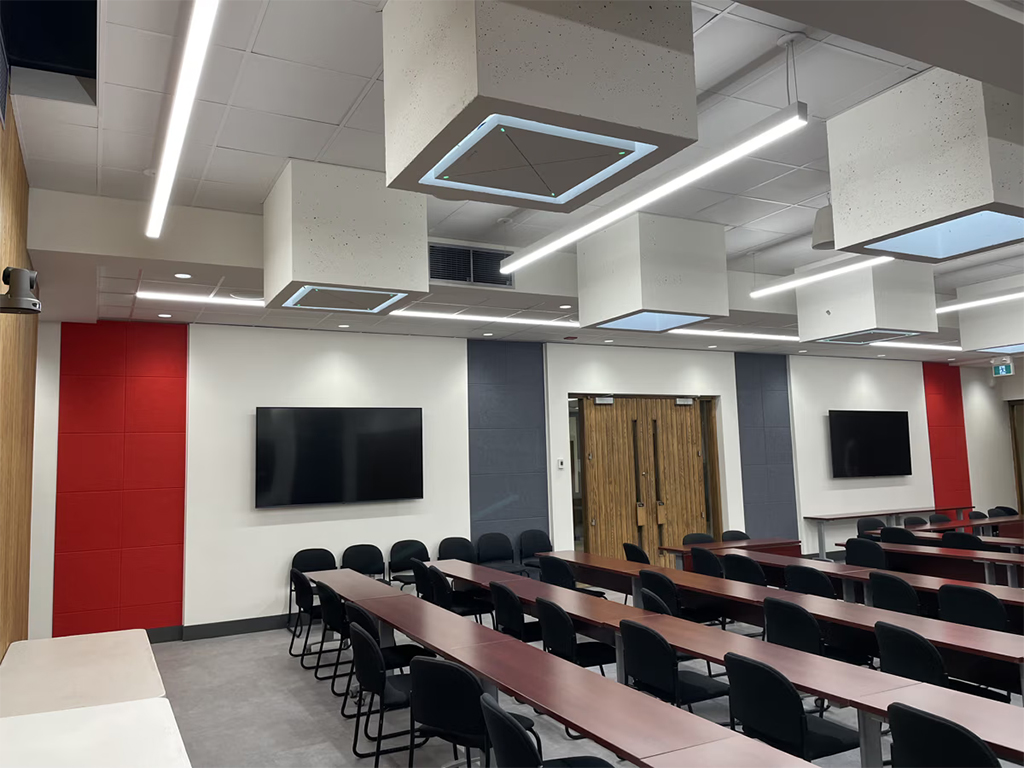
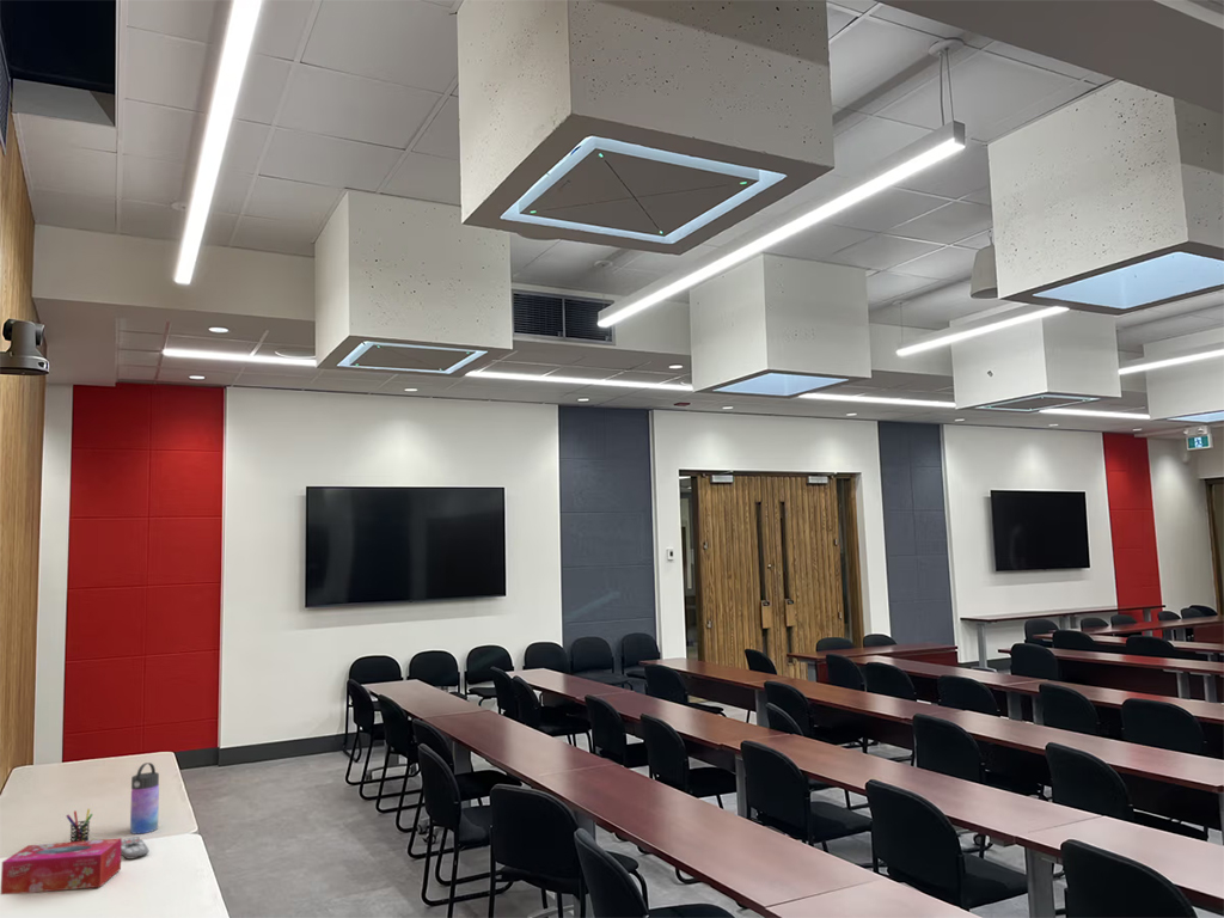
+ water bottle (145, 796)
+ tissue box (63, 865)
+ remote control (131, 847)
+ pen holder (81, 826)
